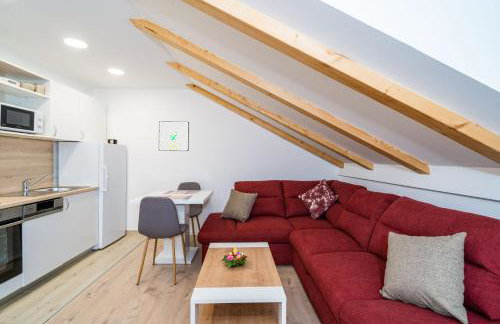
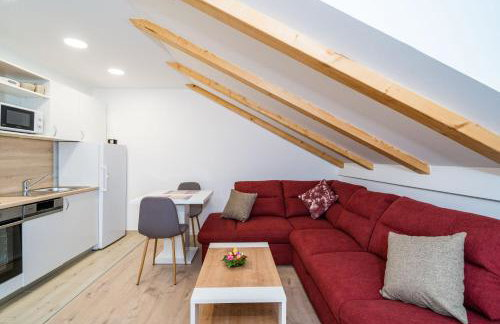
- wall art (173, 136)
